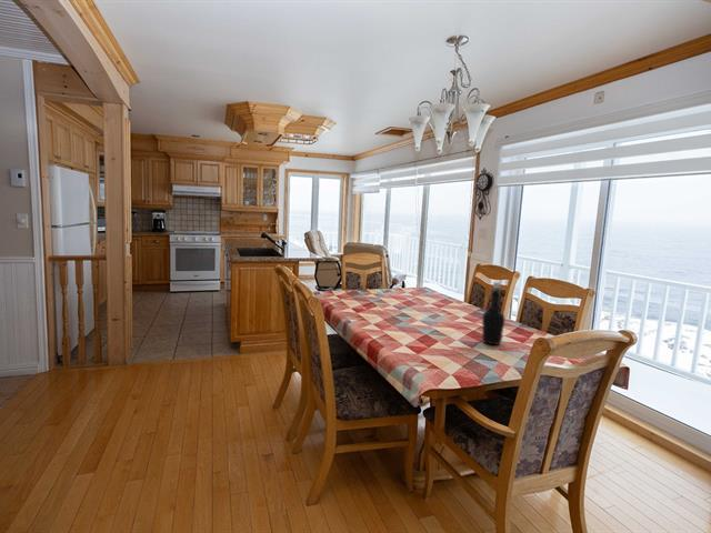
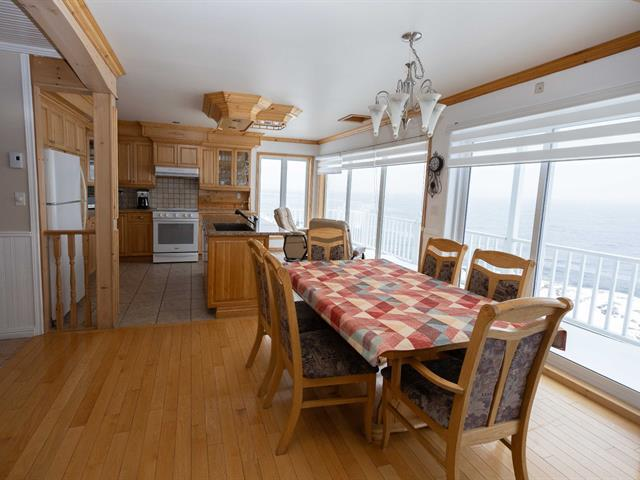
- bottle (493, 312)
